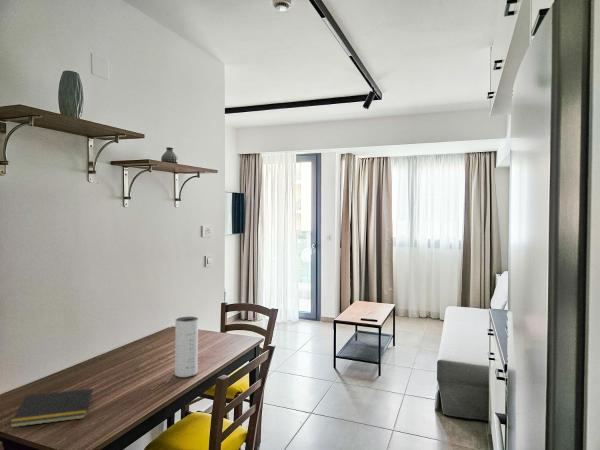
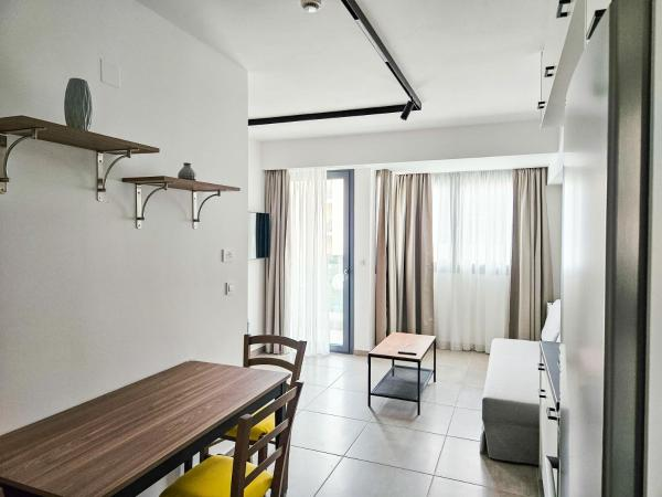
- speaker (186, 345)
- notepad (54, 406)
